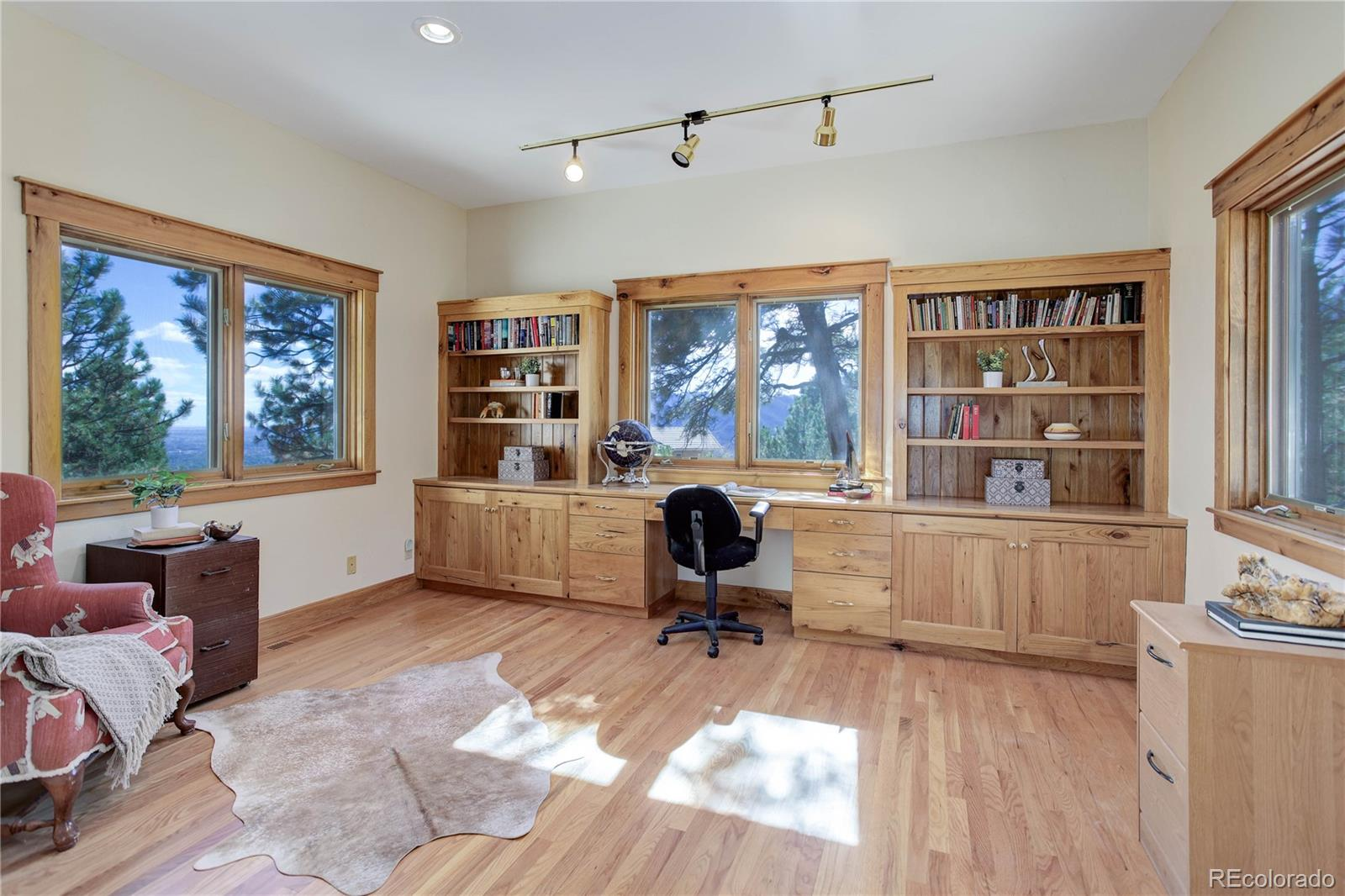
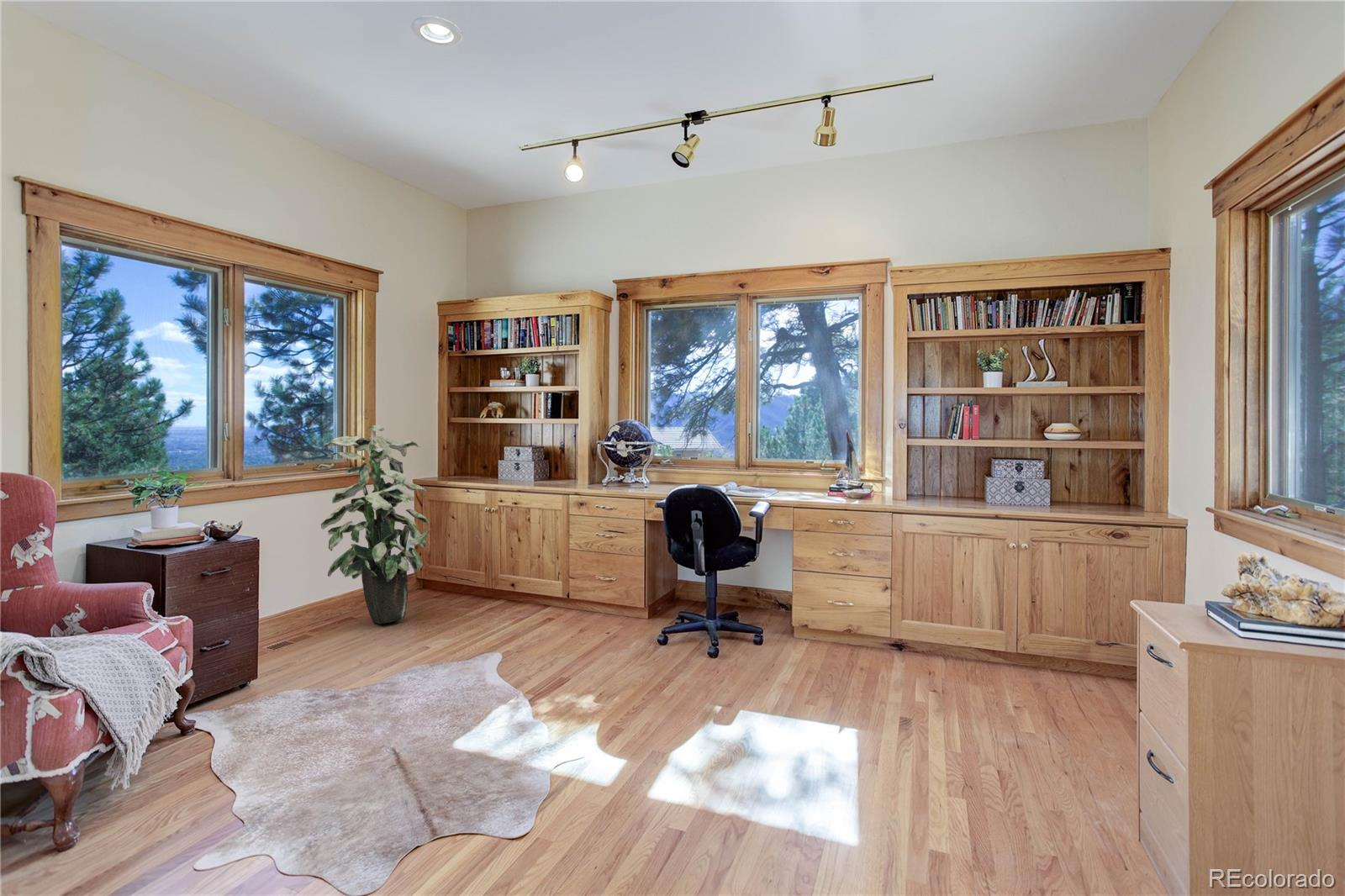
+ indoor plant (377, 524)
